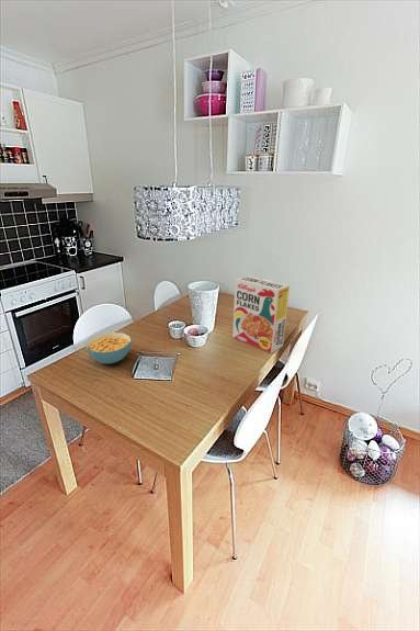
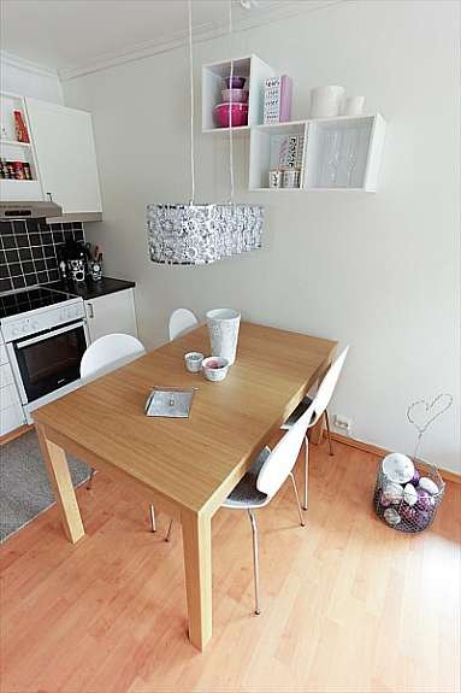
- cereal box (259, 313)
- cereal bowl (110, 350)
